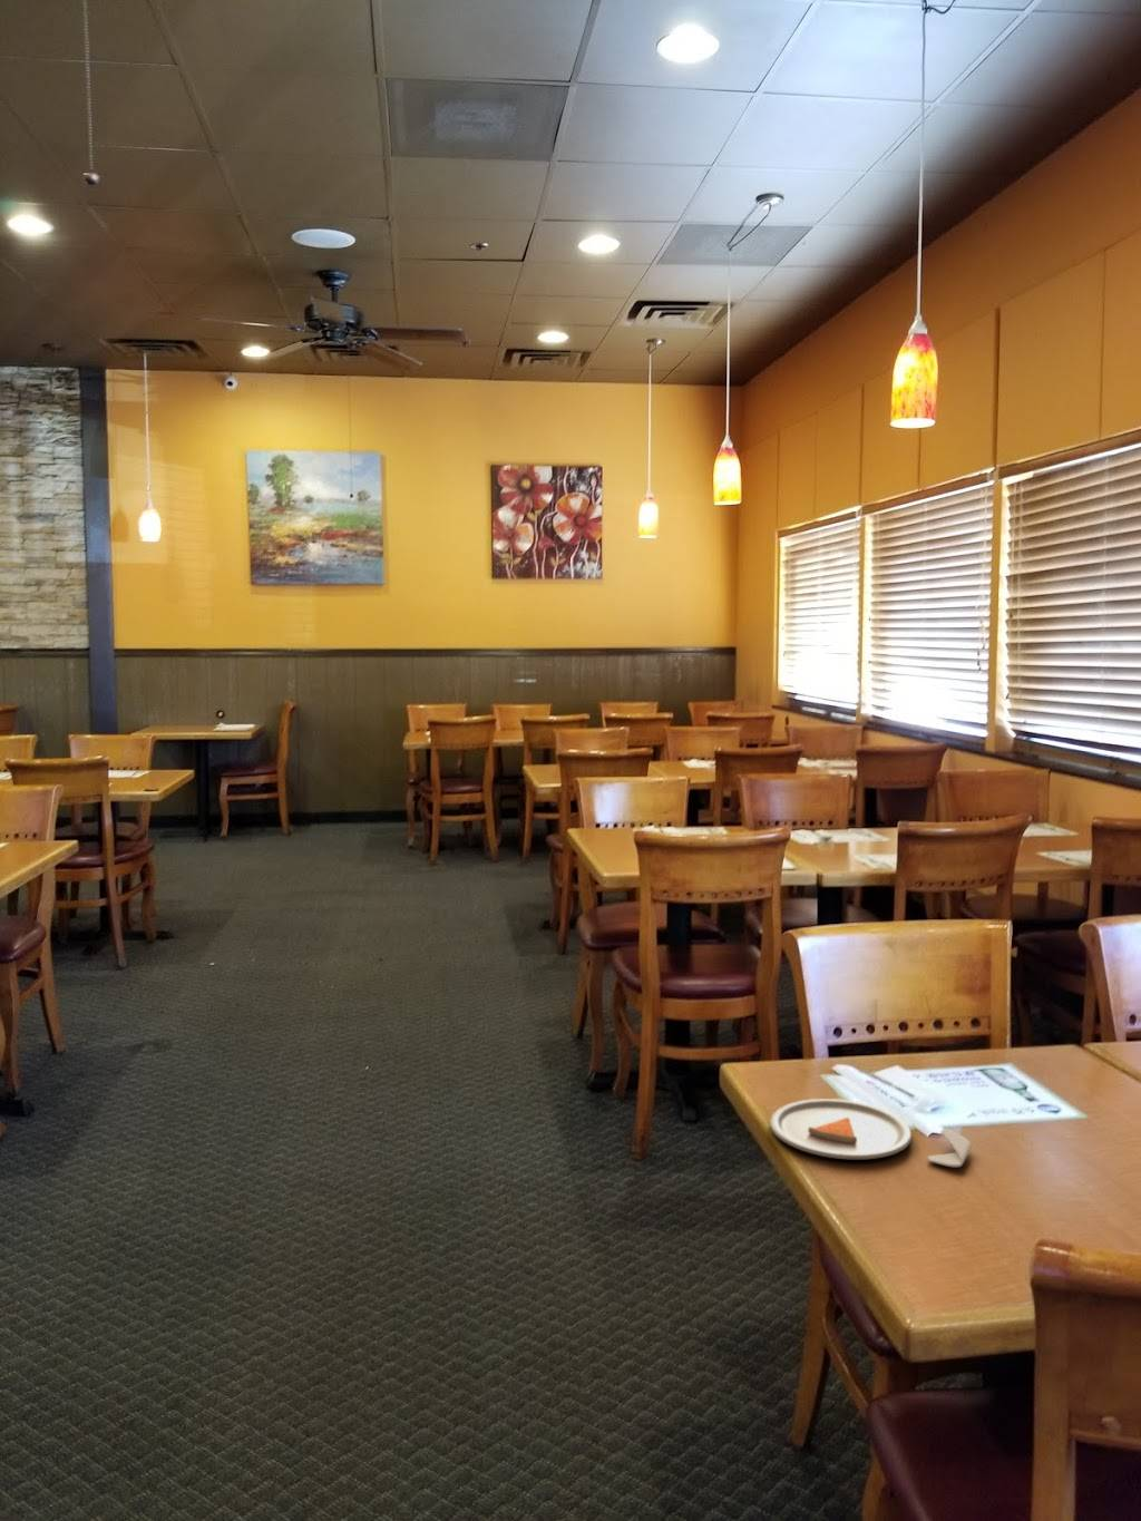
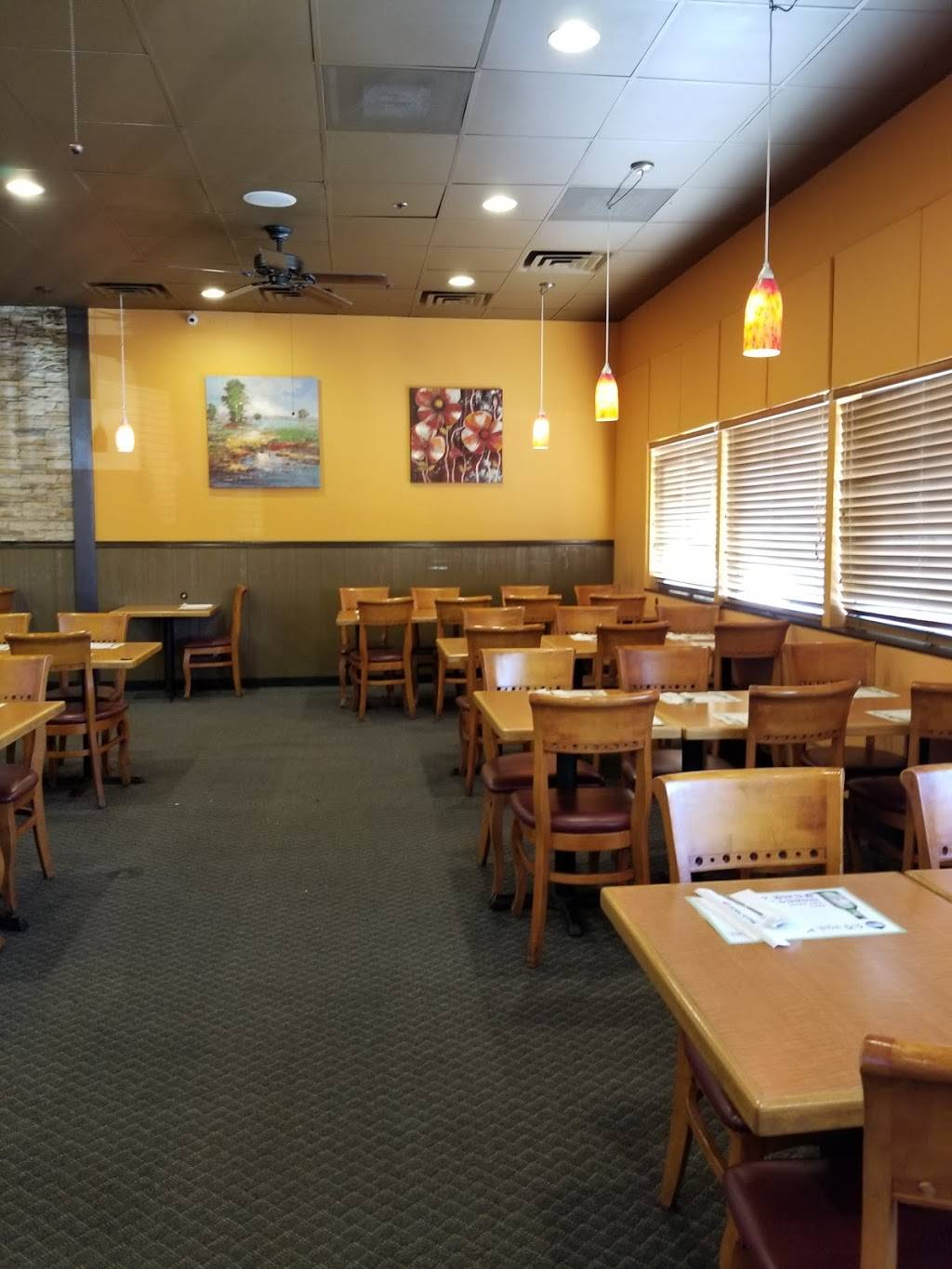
- dinner plate (865, 1133)
